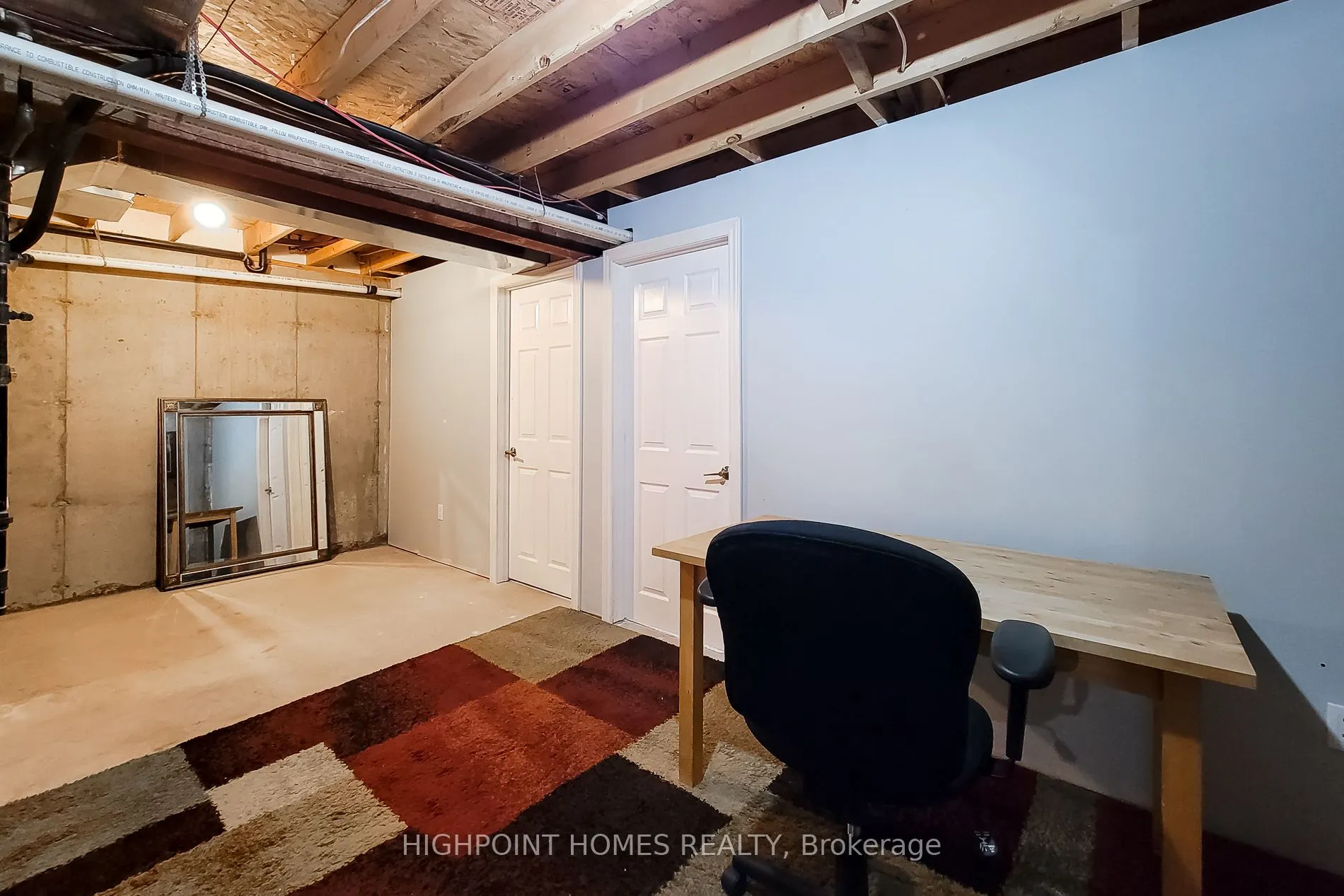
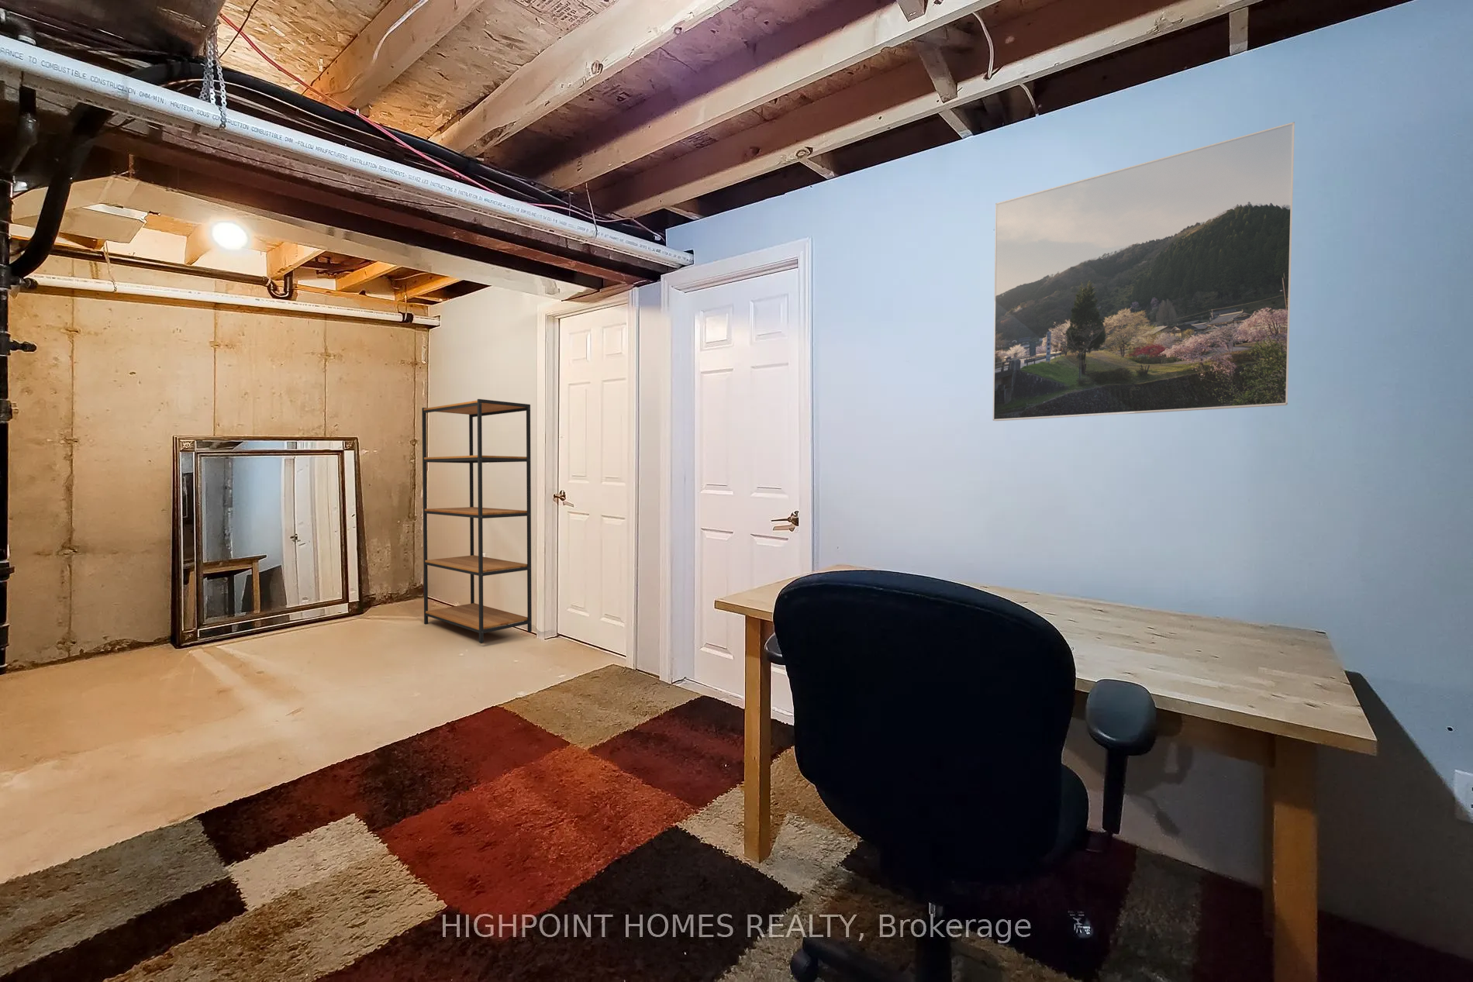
+ bookshelf (476, 517)
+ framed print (1123, 293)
